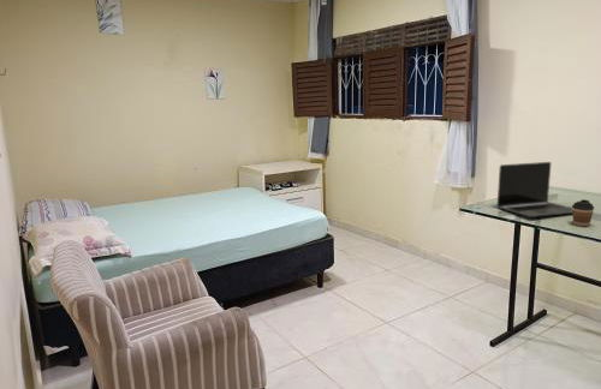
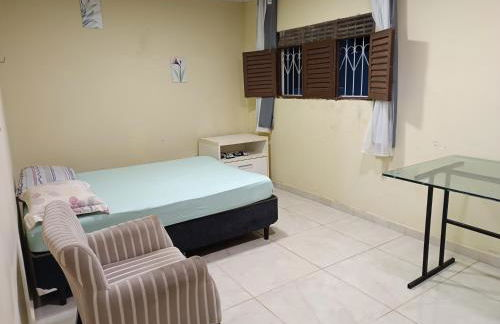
- coffee cup (582, 213)
- laptop (541, 187)
